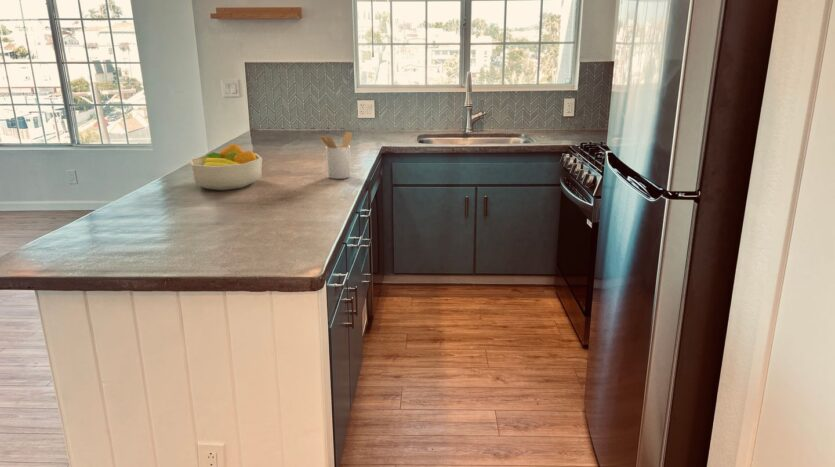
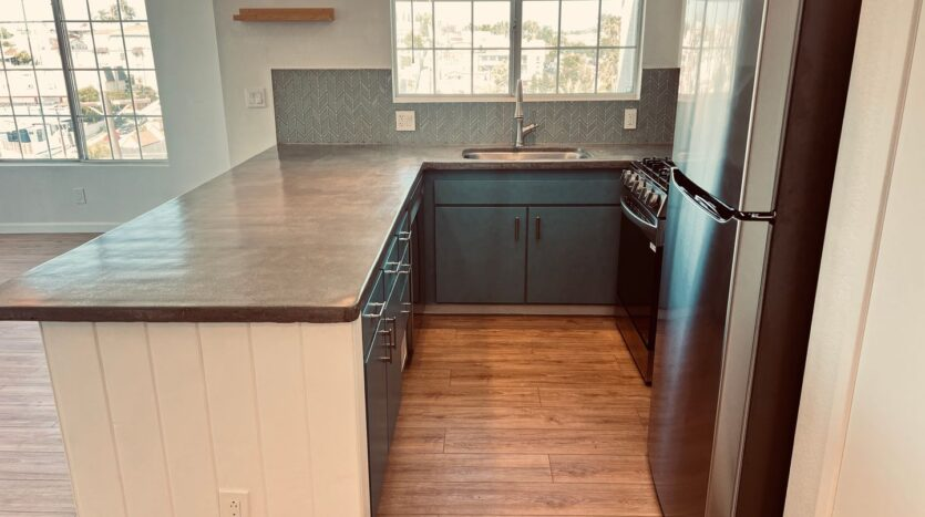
- fruit bowl (226, 165)
- utensil holder (334, 154)
